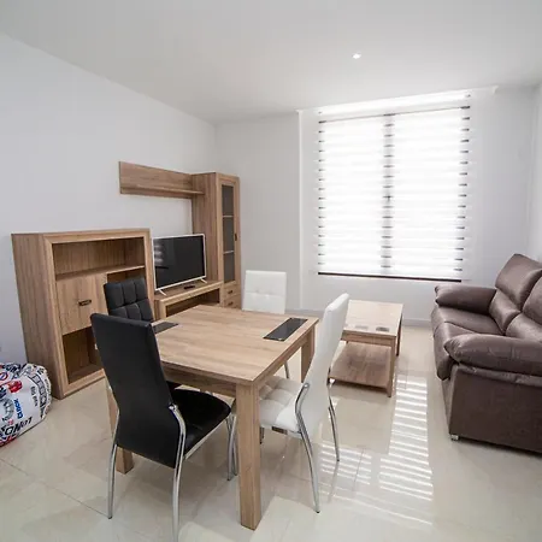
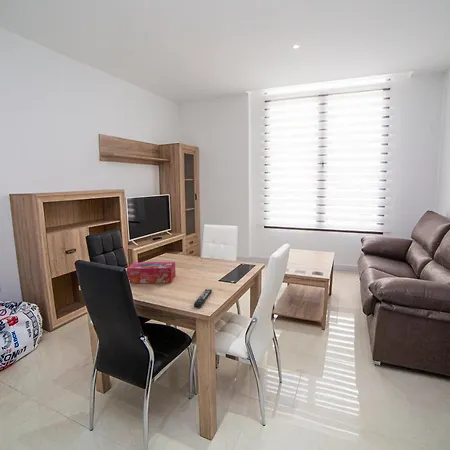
+ remote control (203, 297)
+ tissue box (152, 272)
